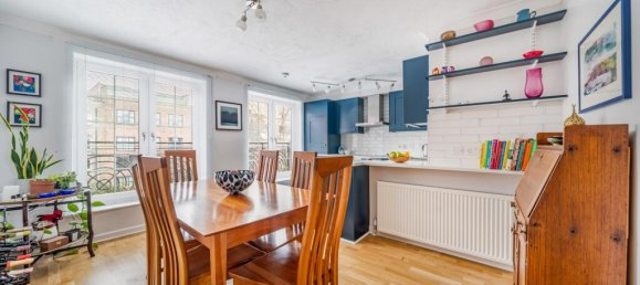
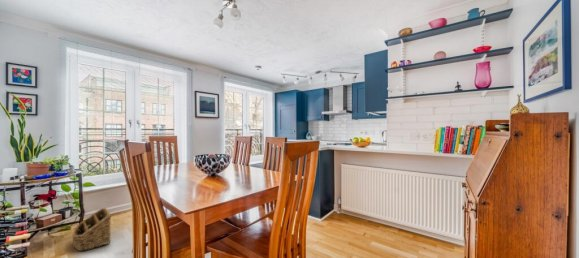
+ basket (91, 227)
